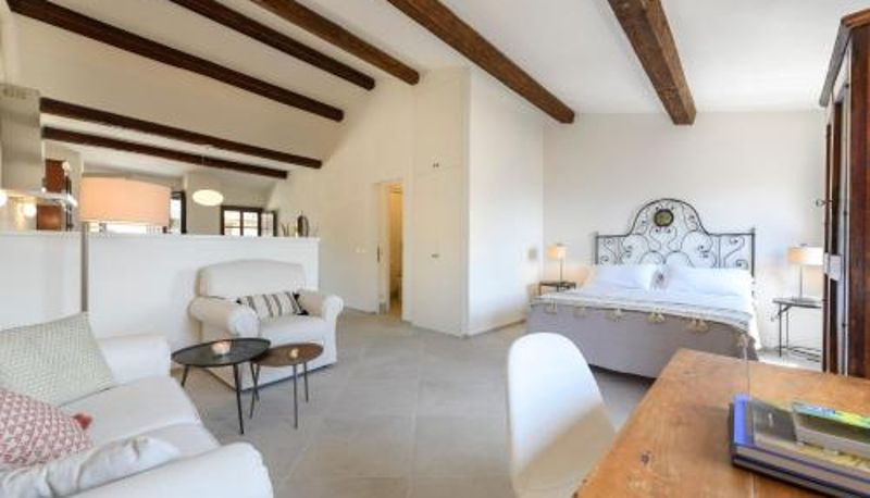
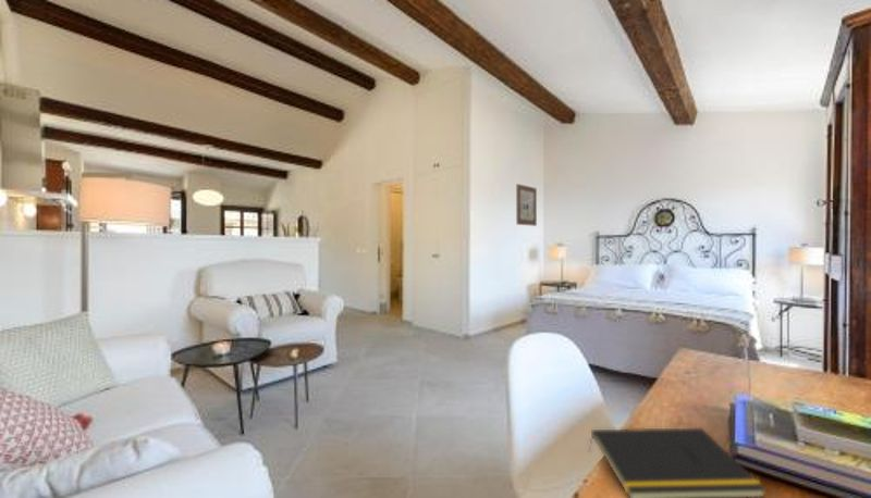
+ wall art (526, 206)
+ notepad (670, 460)
